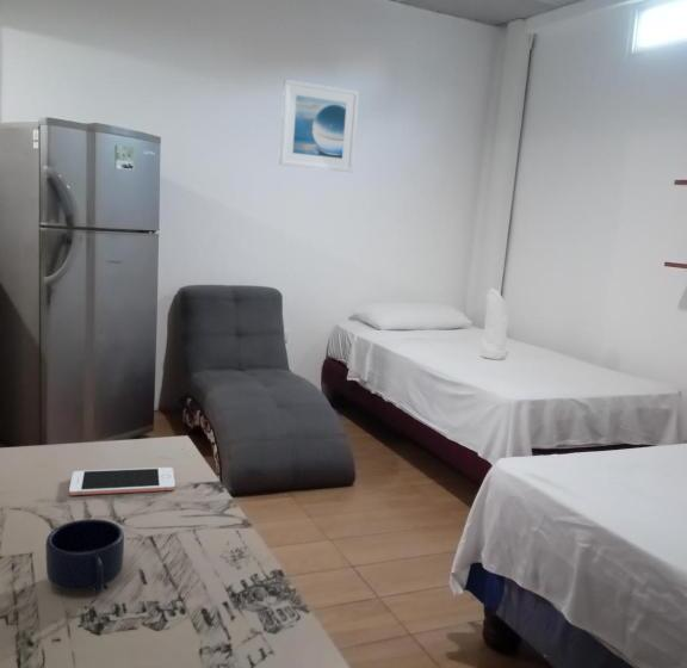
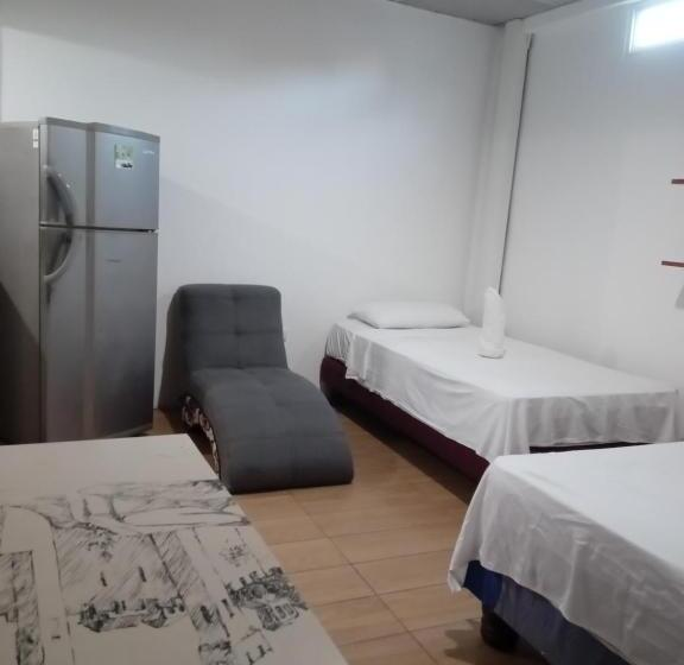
- cell phone (123, 481)
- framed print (318, 126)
- mug (87, 561)
